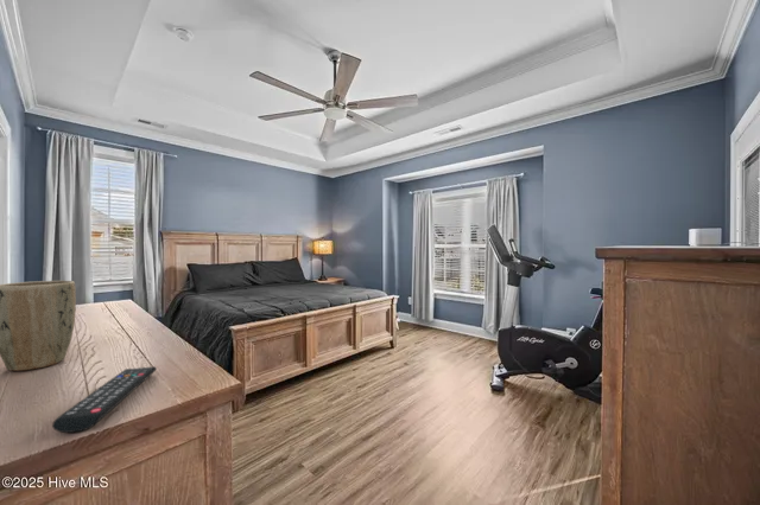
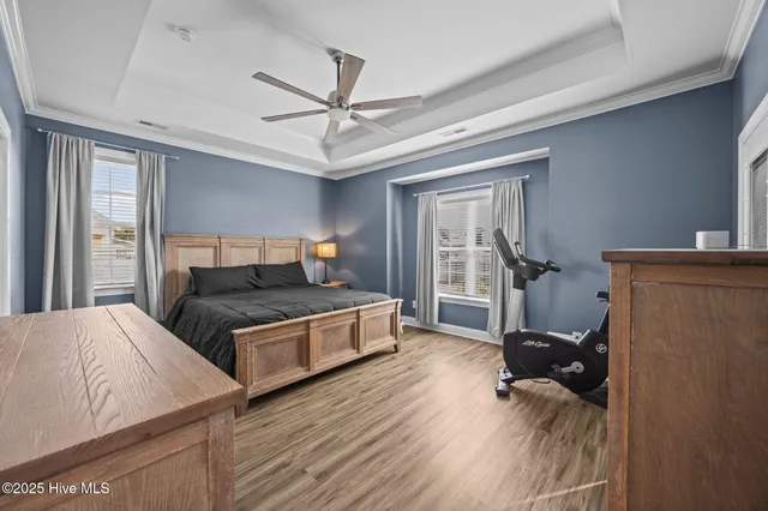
- remote control (114, 392)
- plant pot (37, 322)
